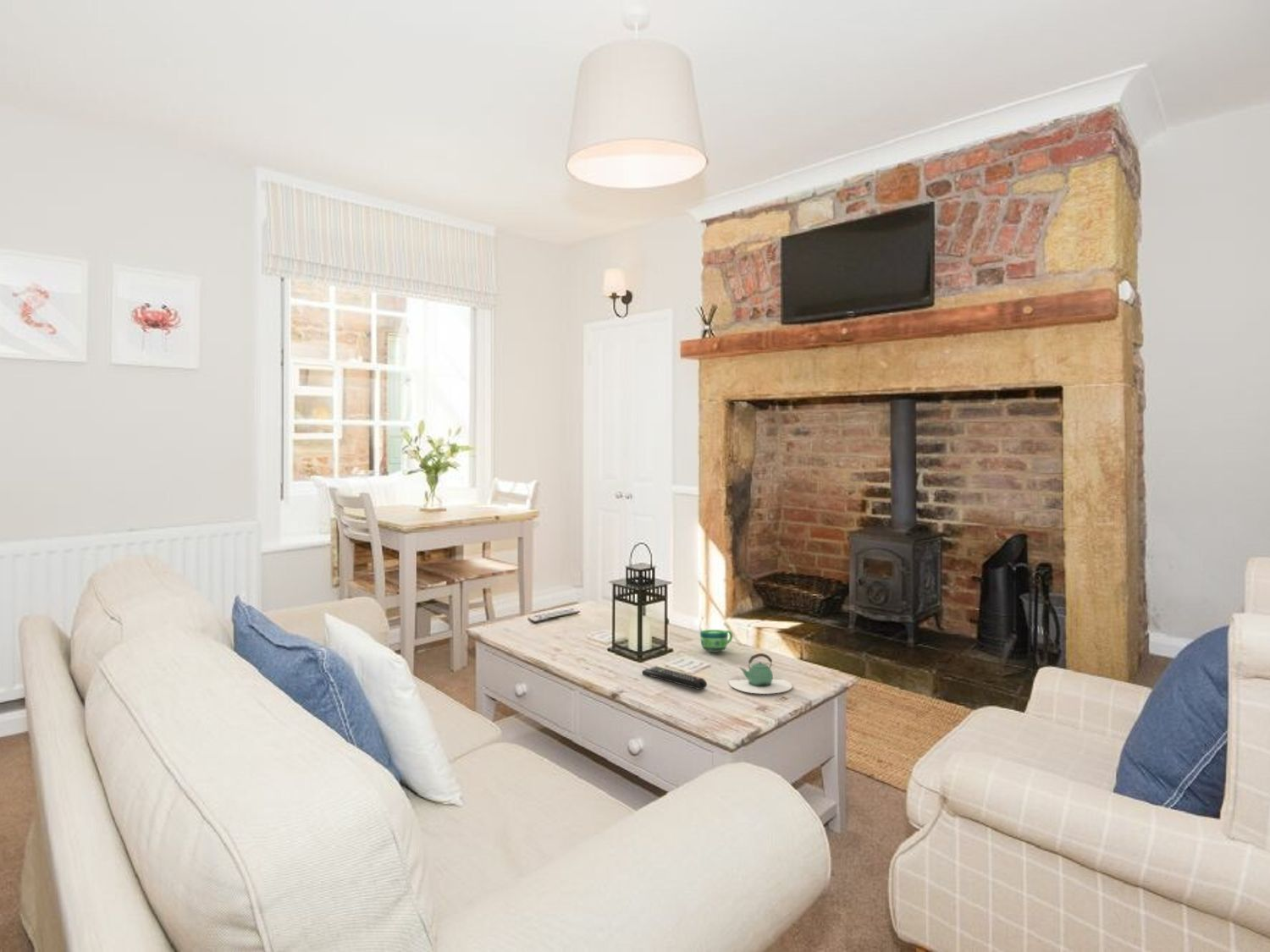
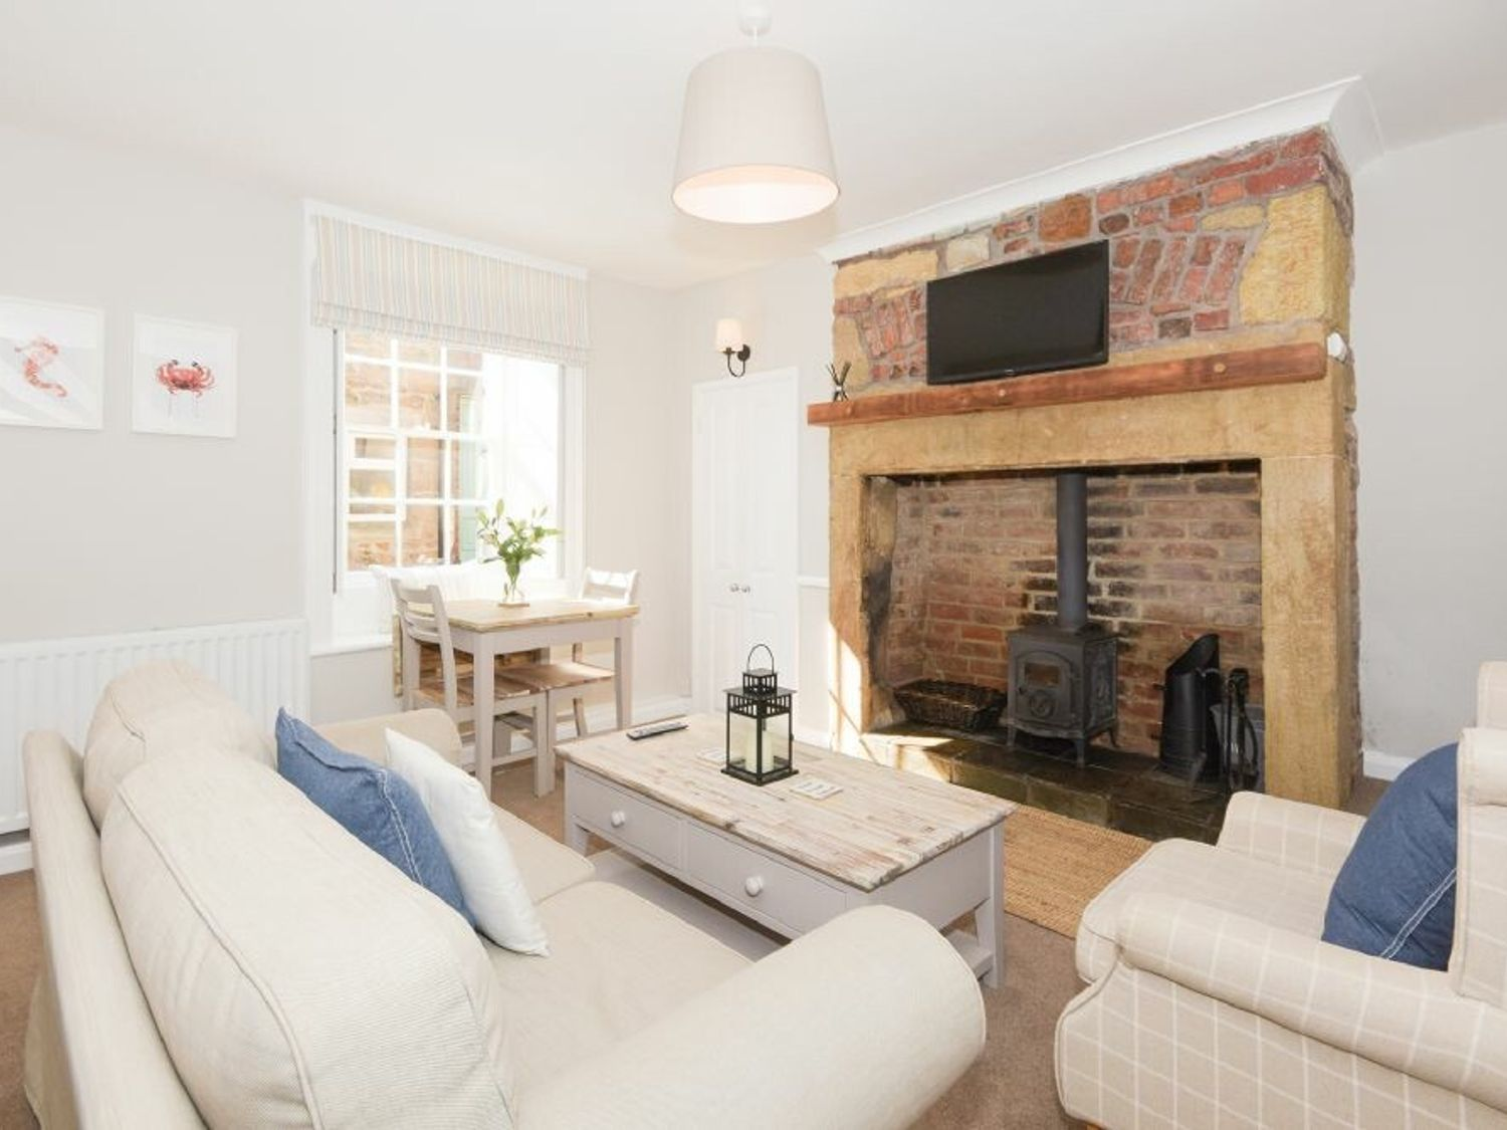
- teapot (759, 669)
- remote control (673, 677)
- cup (716, 640)
